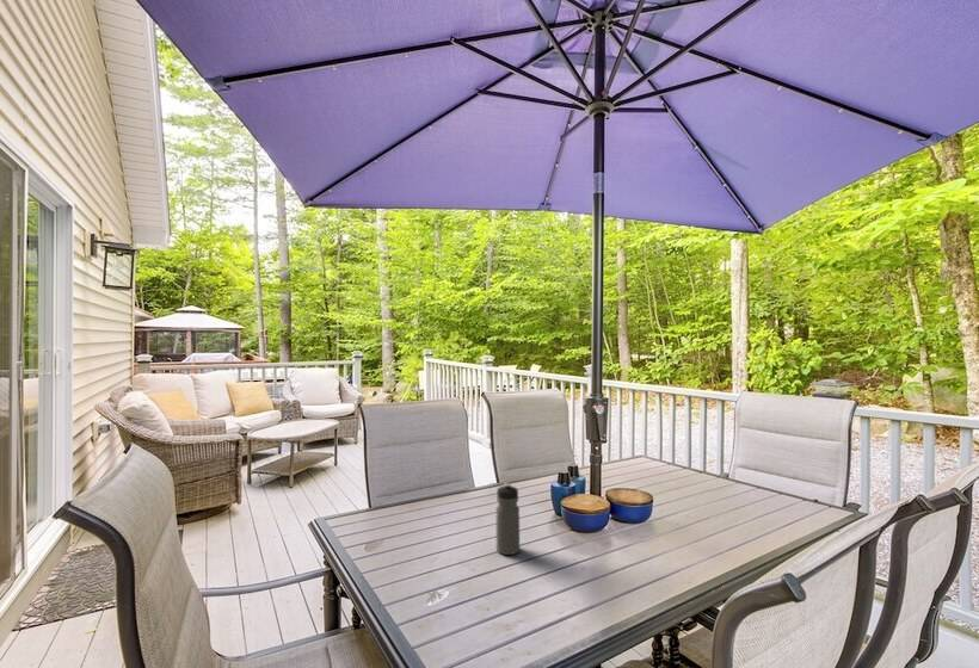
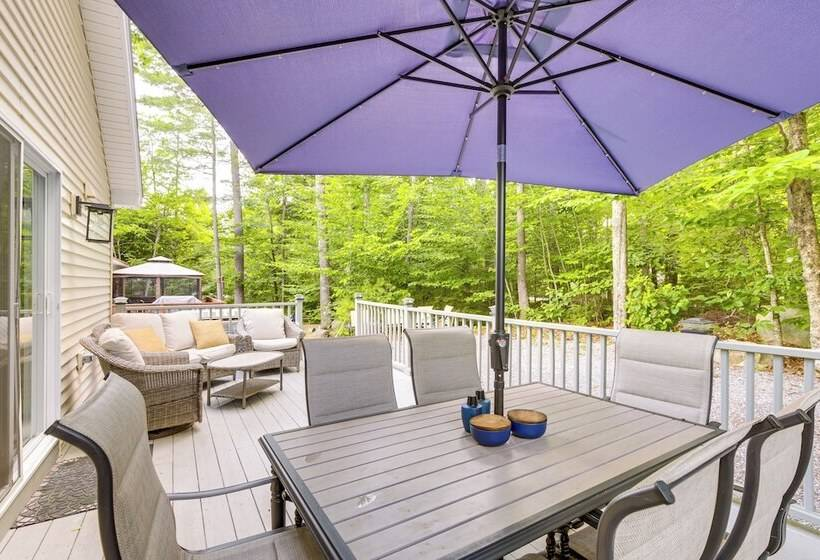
- water bottle (507, 517)
